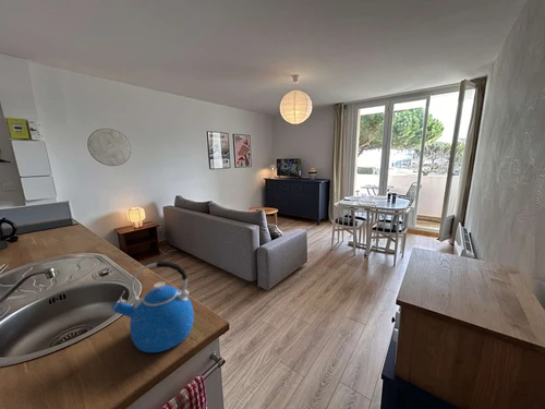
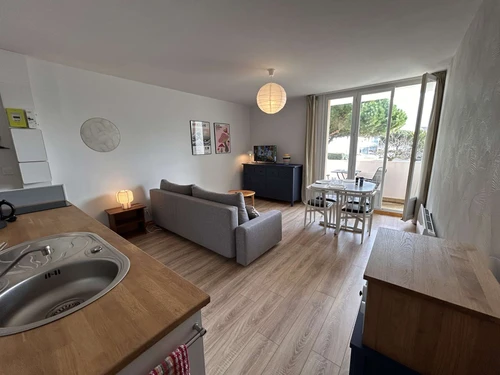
- kettle (153, 299)
